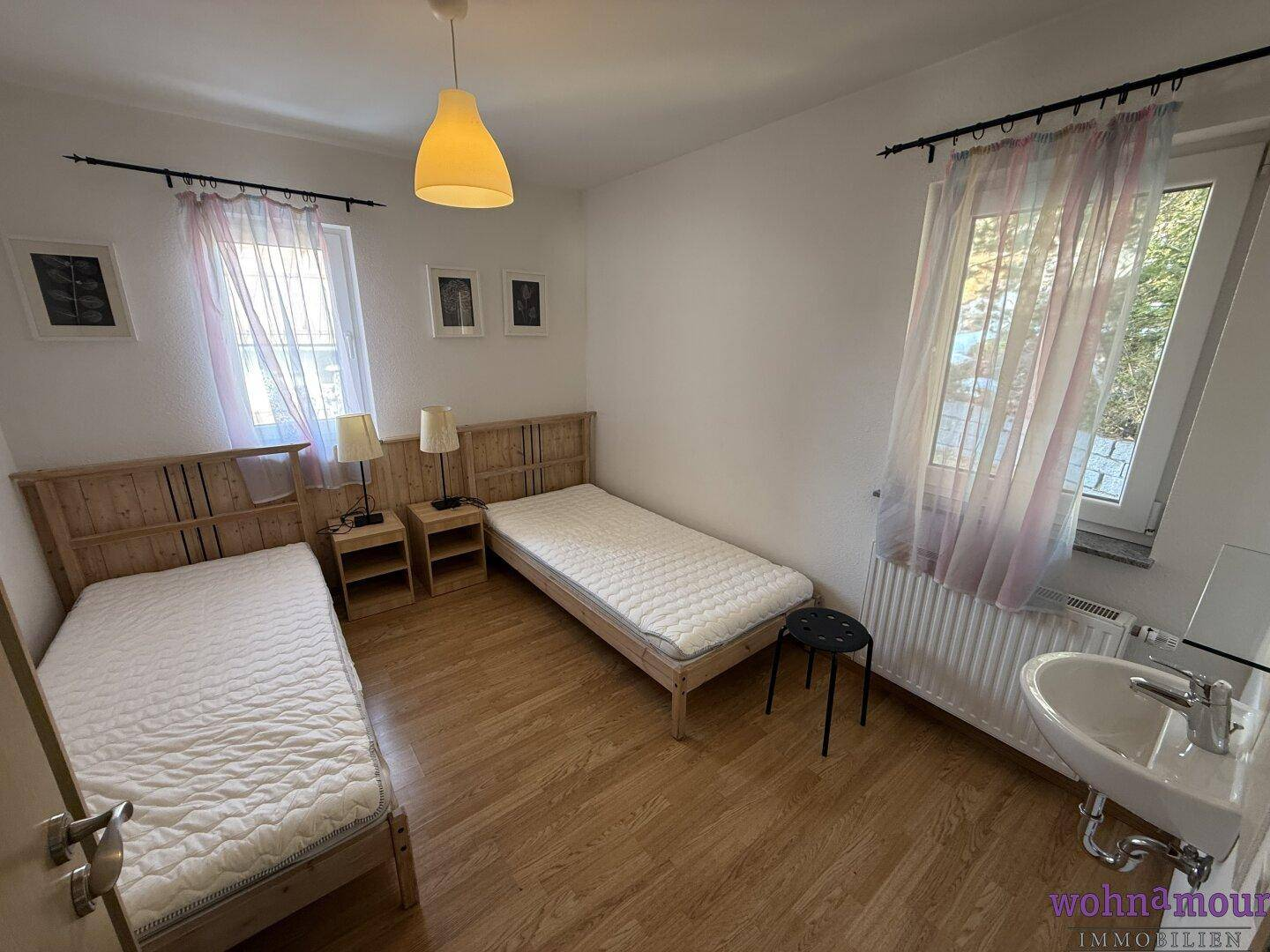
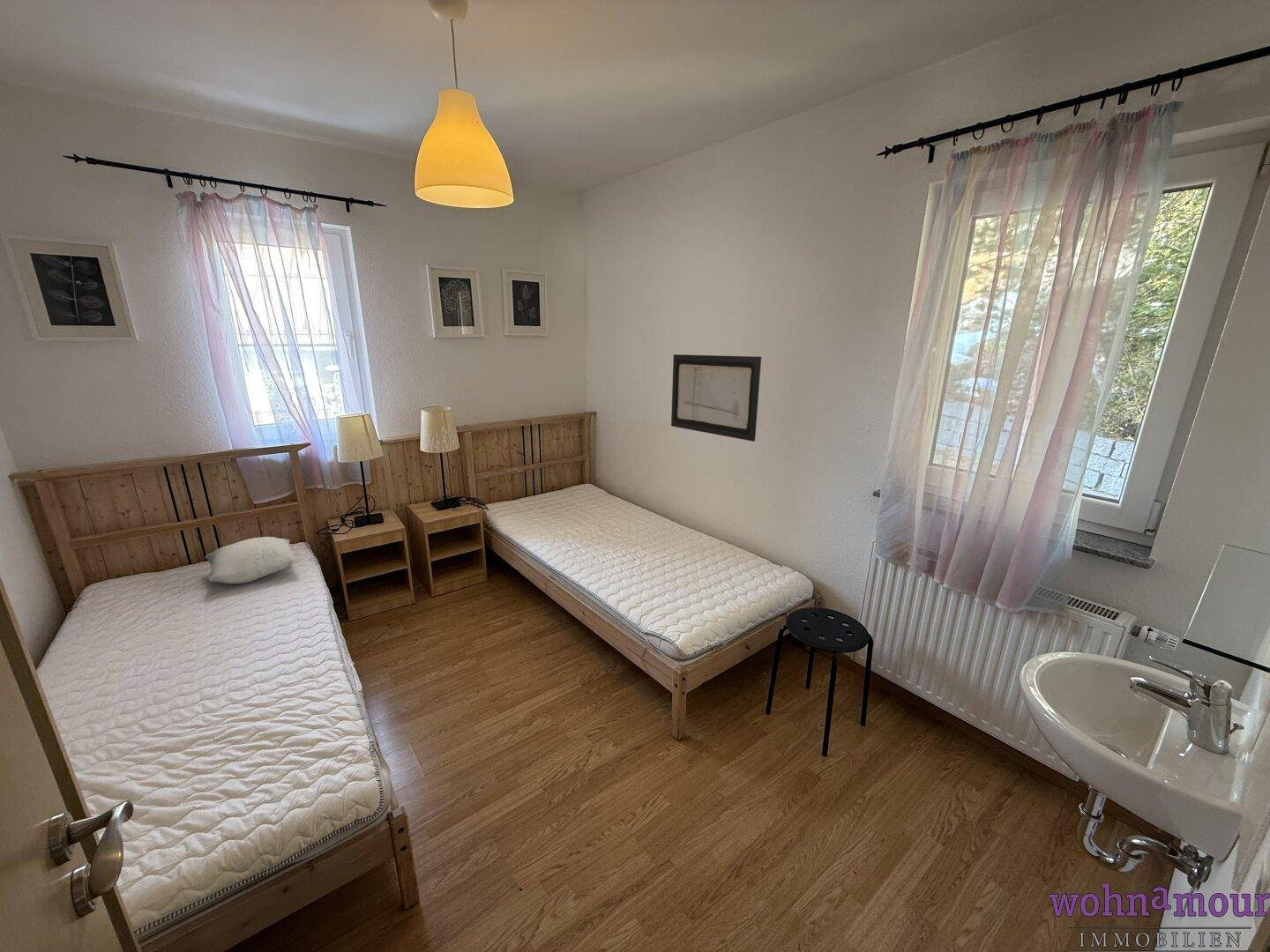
+ decorative pillow (250, 558)
+ wall art (711, 395)
